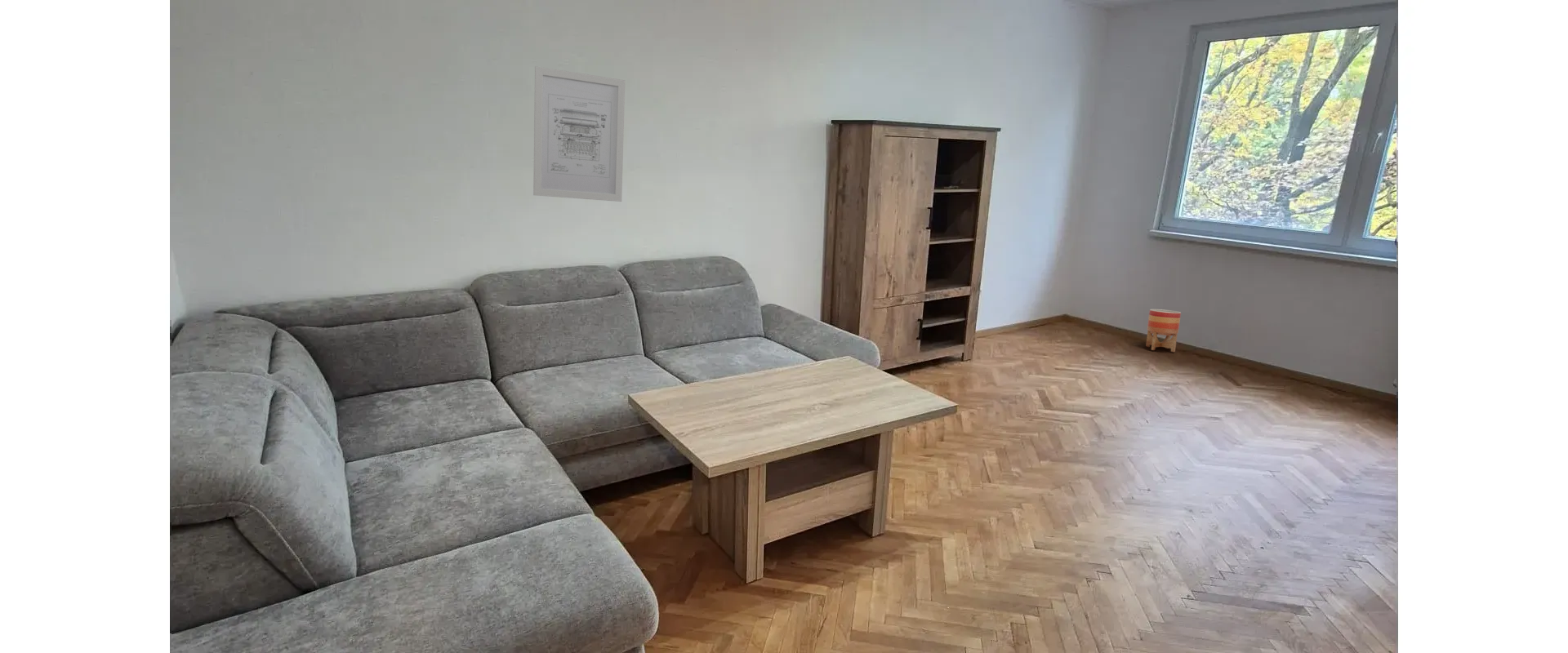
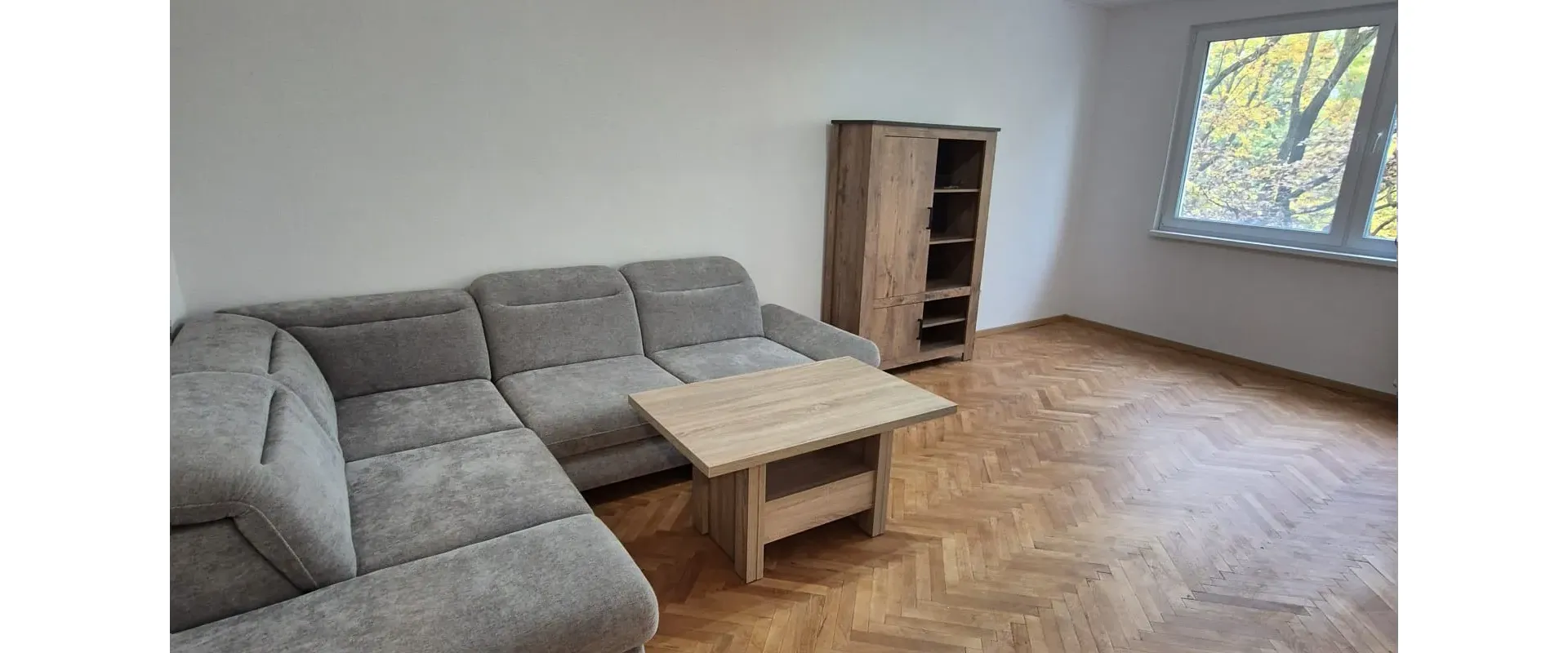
- wall art (580, 136)
- planter (1162, 330)
